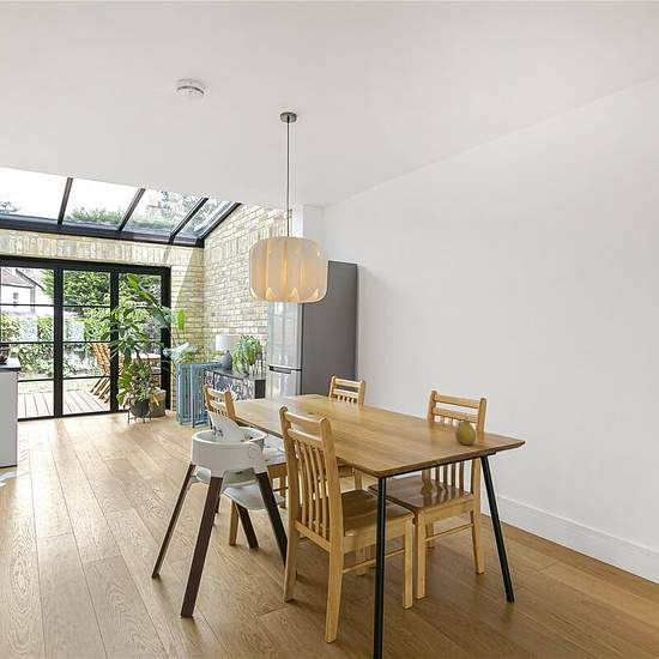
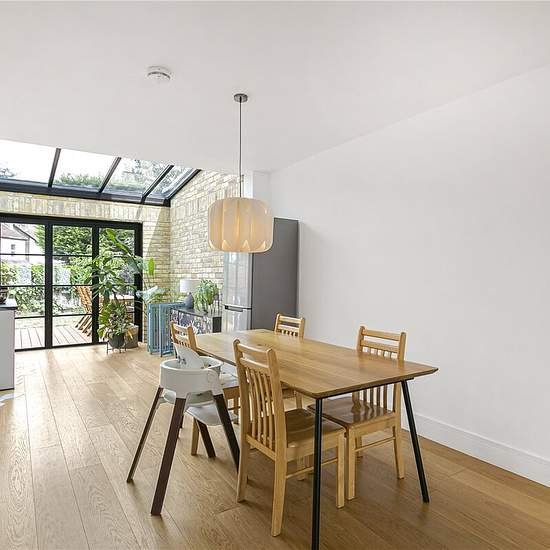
- fruit (465, 430)
